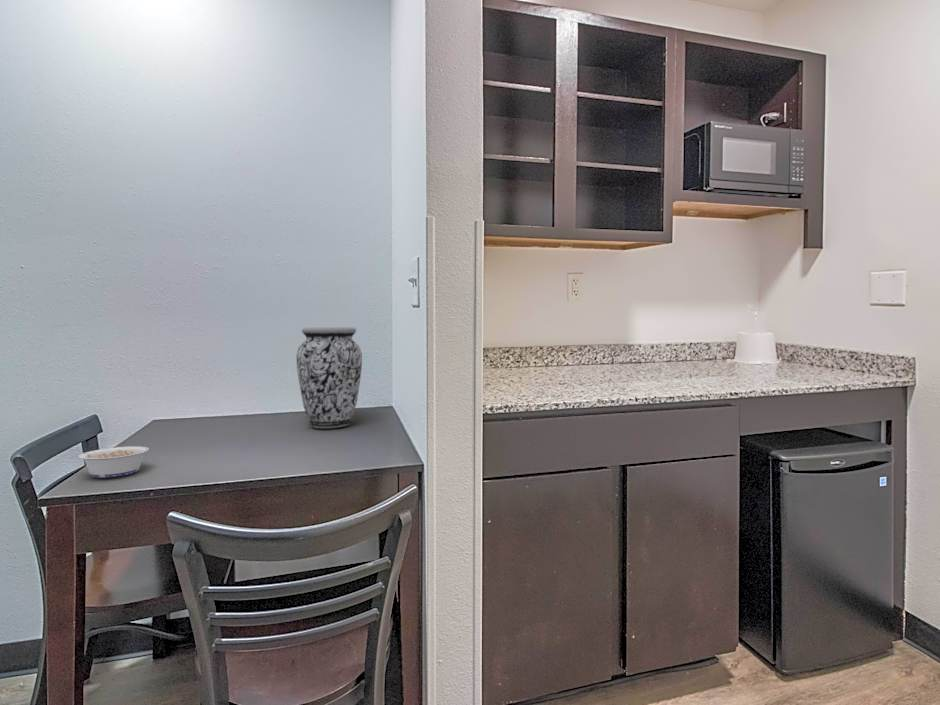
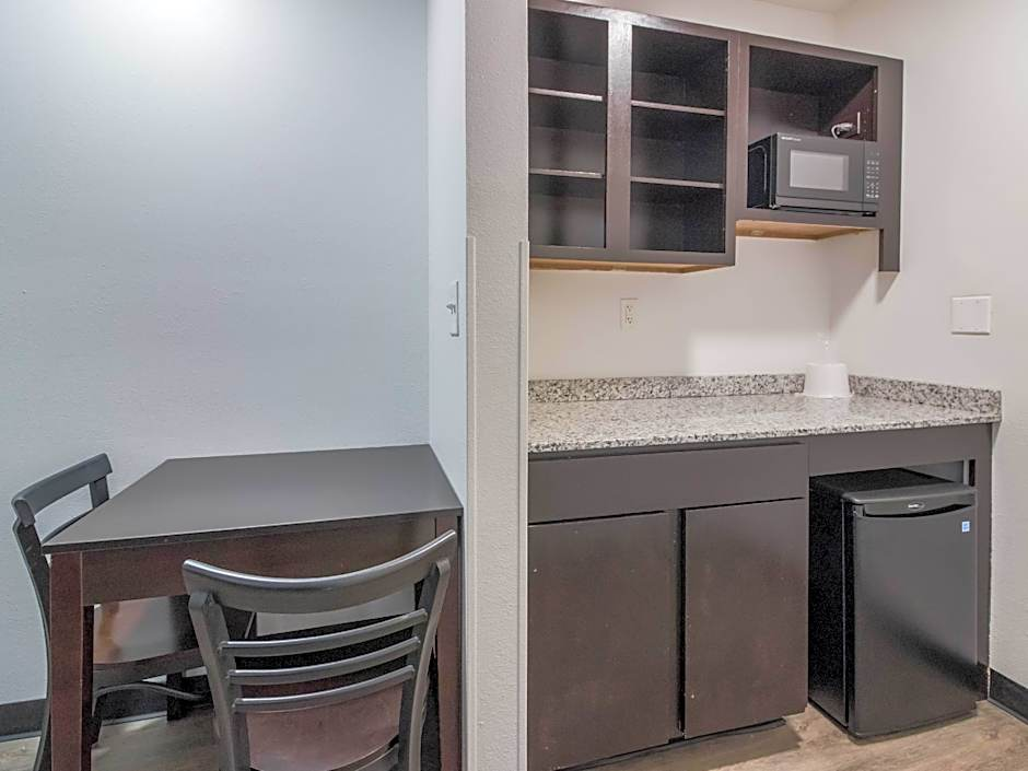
- legume (112, 460)
- vase (329, 376)
